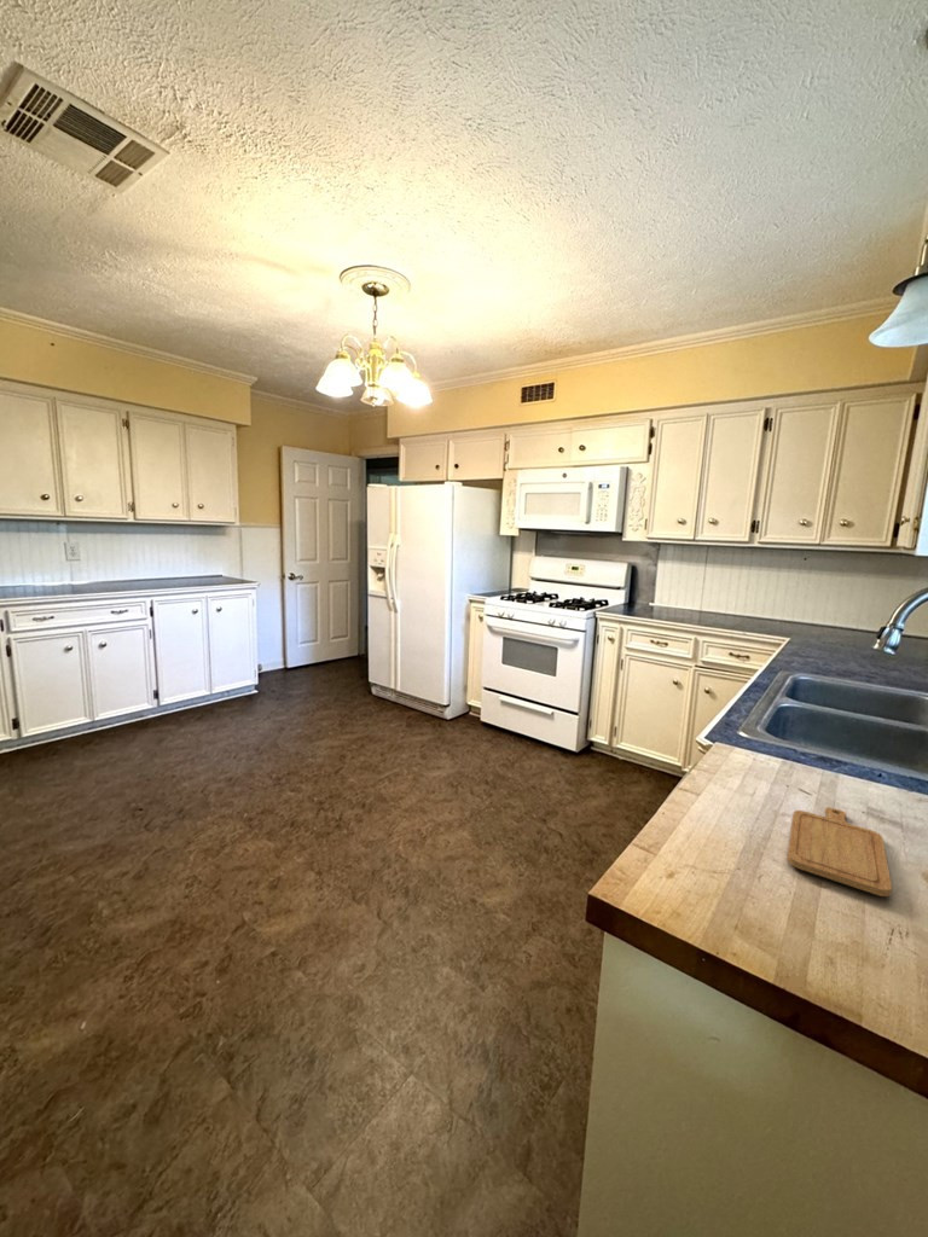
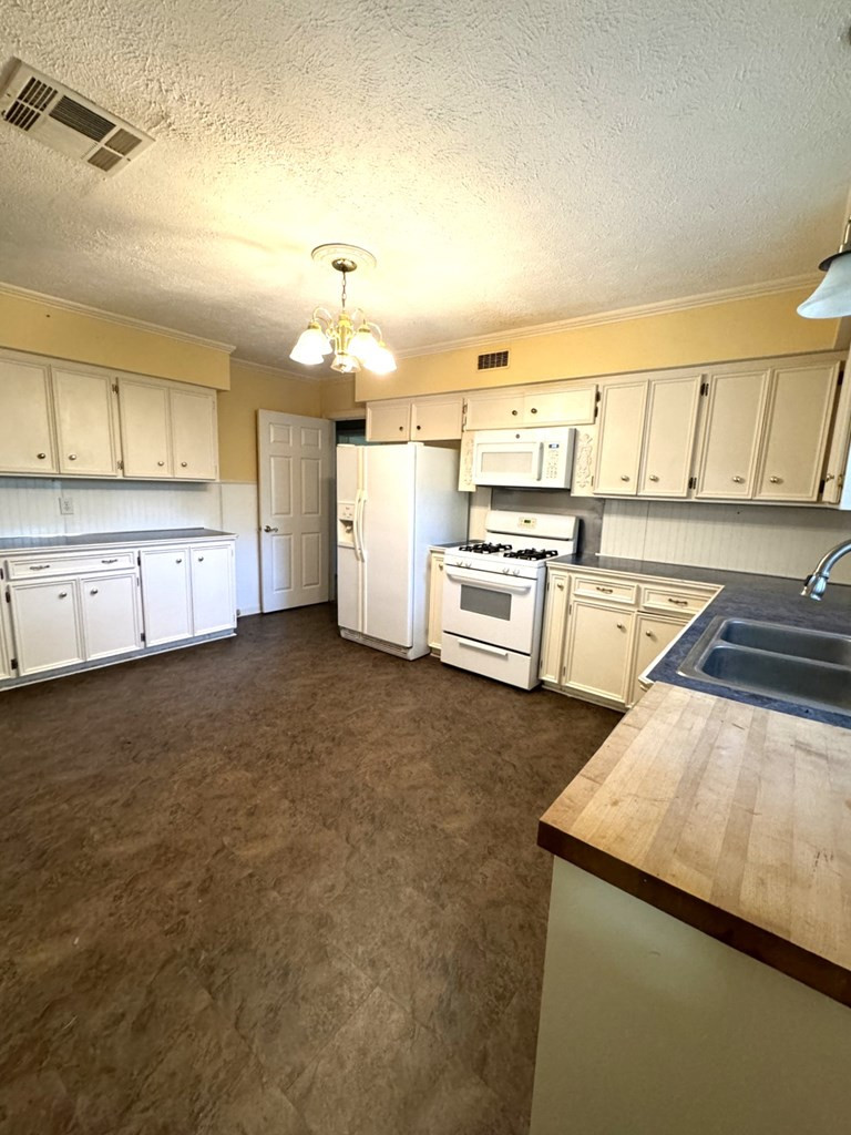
- chopping board (836, 841)
